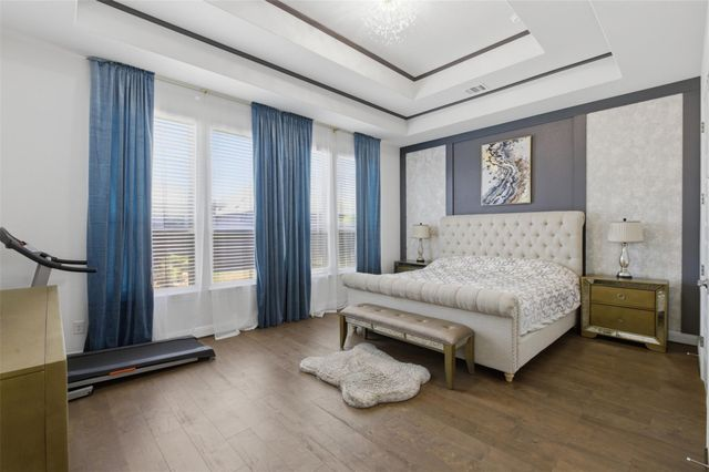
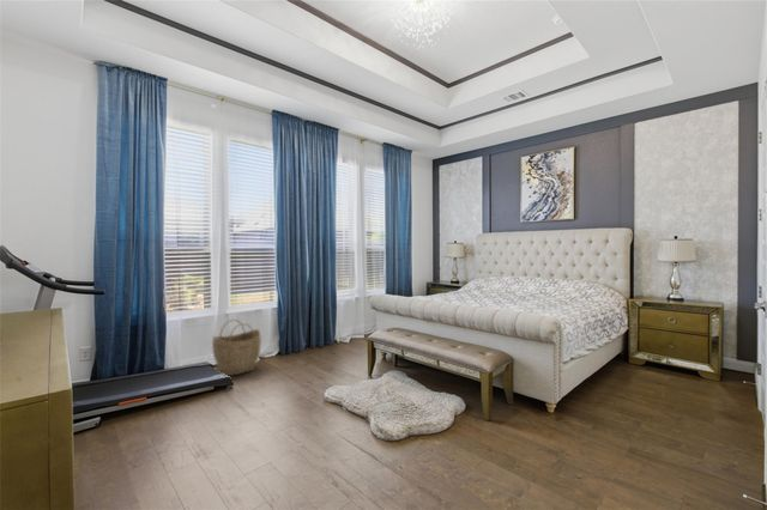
+ woven basket (237, 346)
